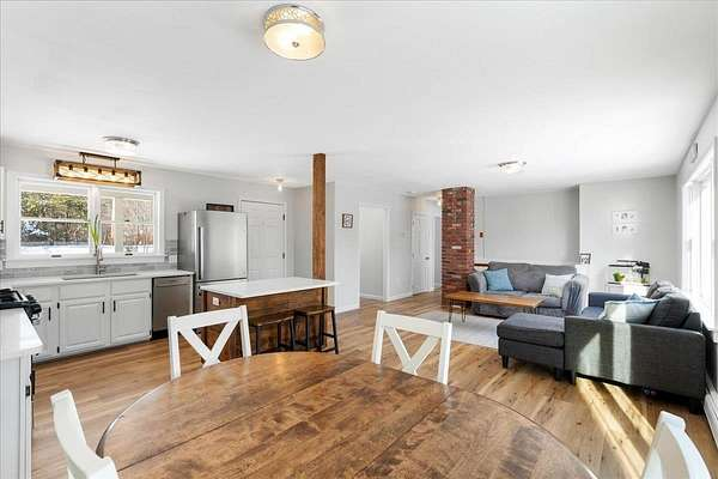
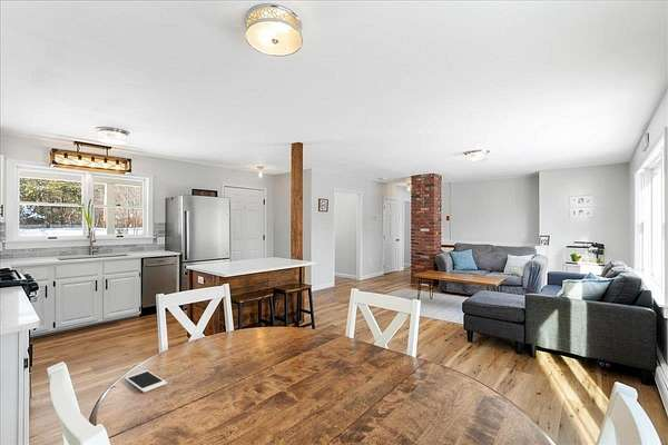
+ cell phone (145, 380)
